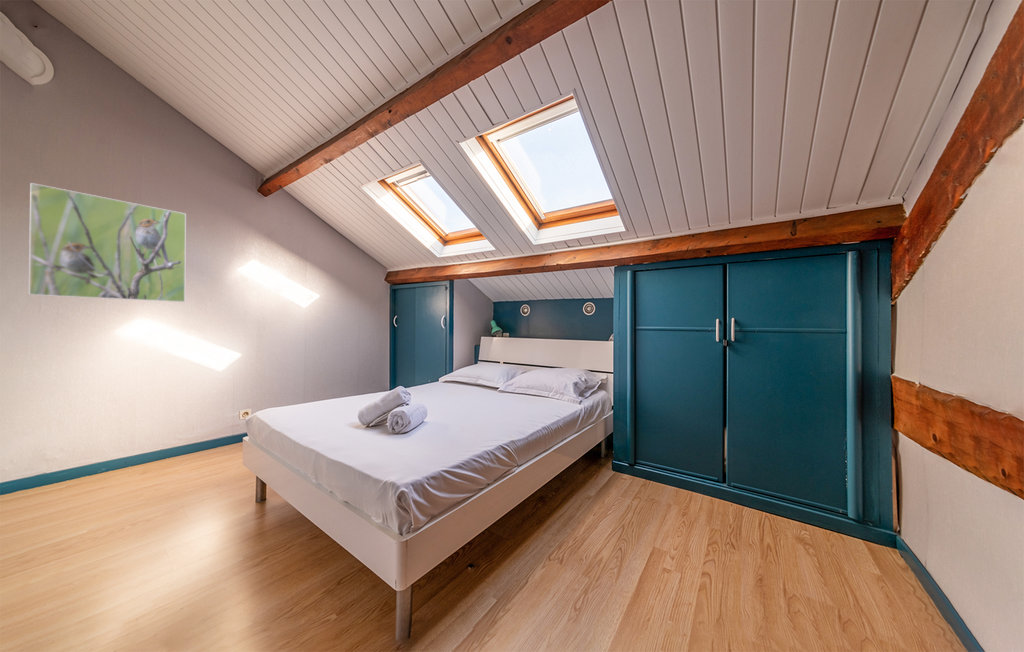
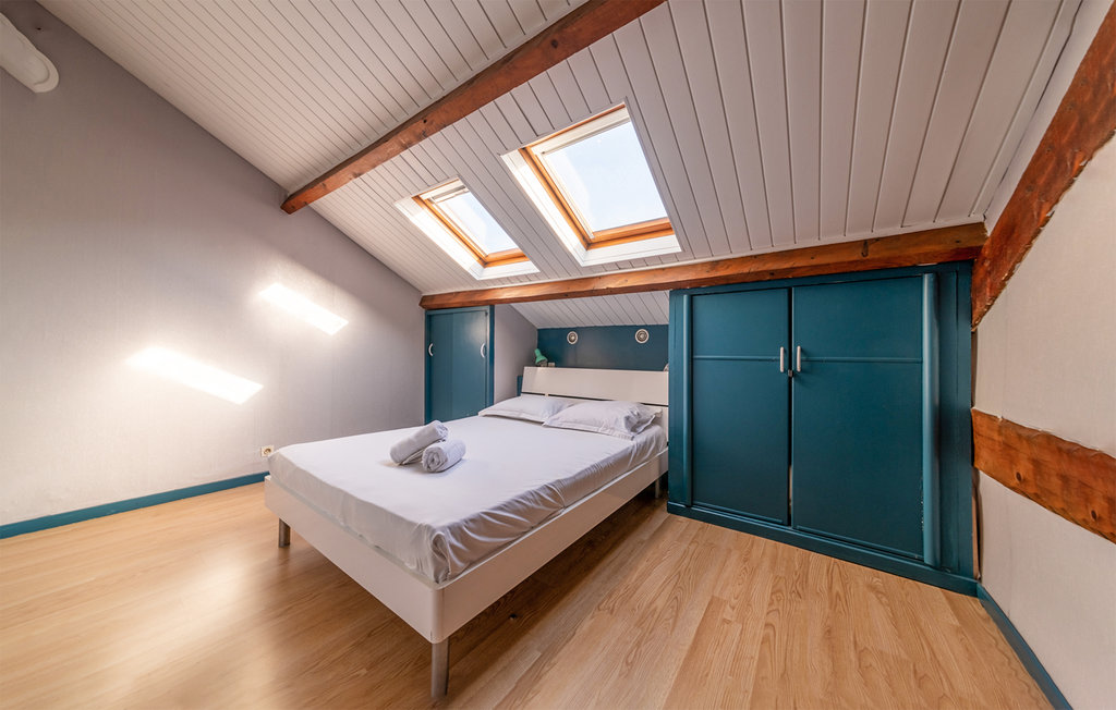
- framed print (116, 249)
